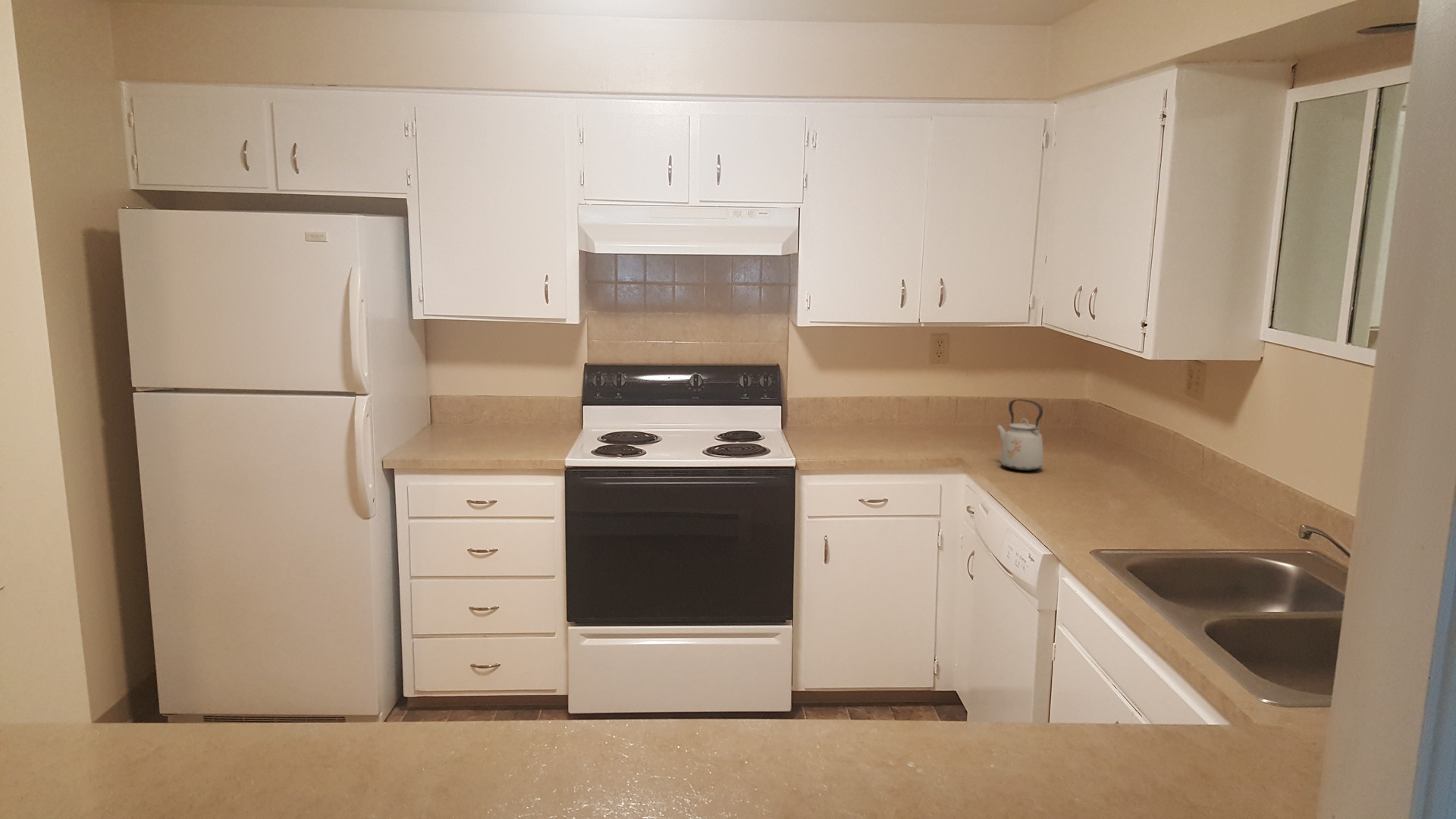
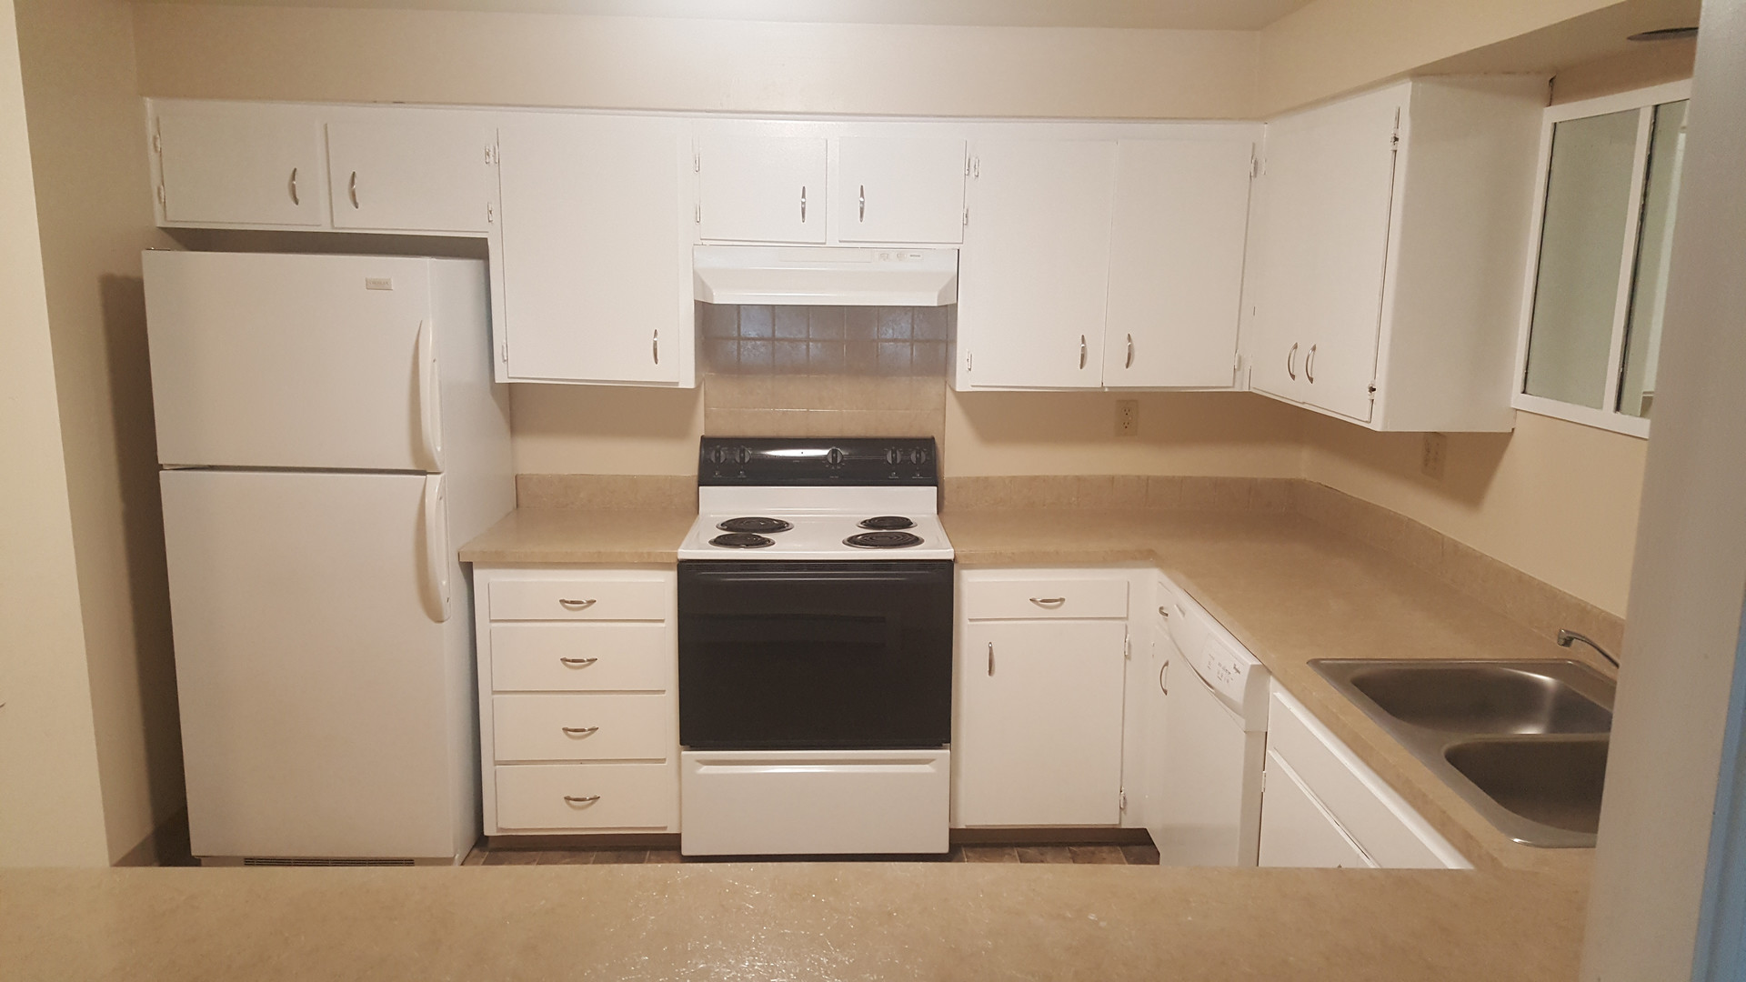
- kettle (1017, 432)
